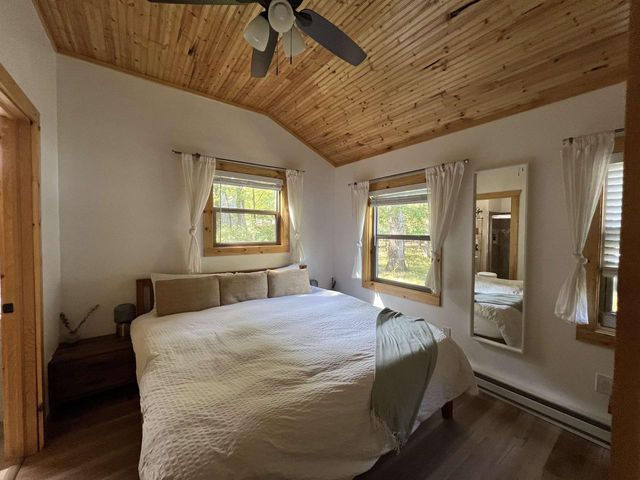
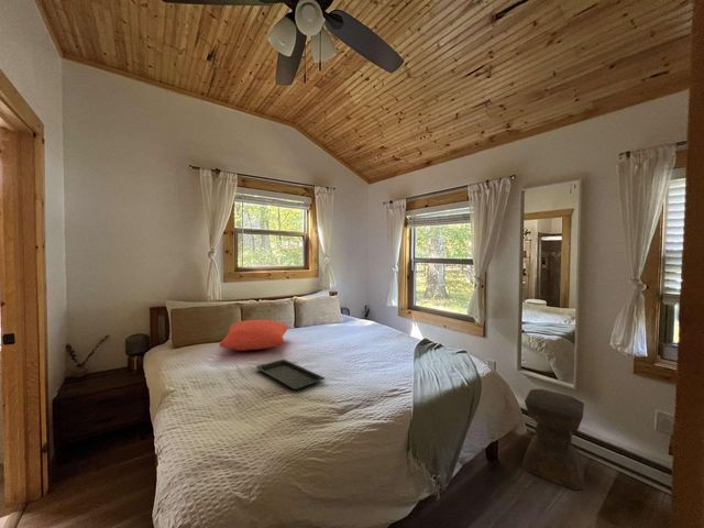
+ cushion (255, 334)
+ serving tray (288, 374)
+ stool (553, 432)
